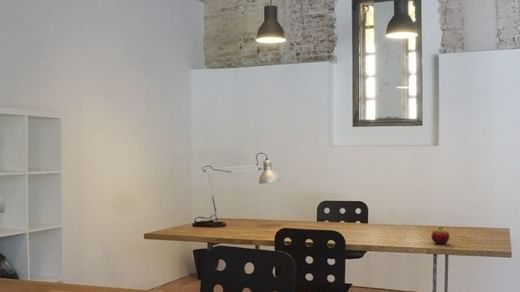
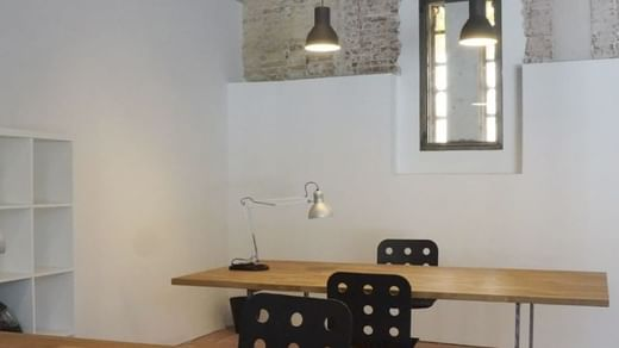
- fruit (440, 235)
